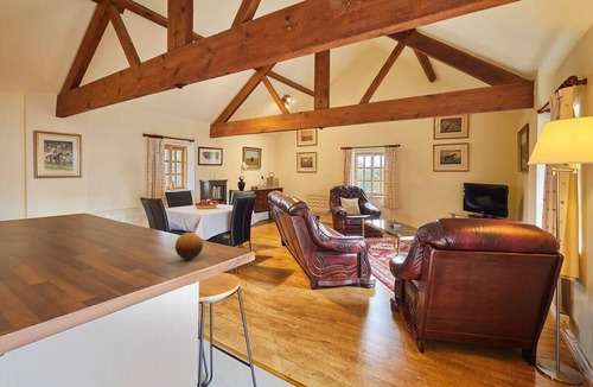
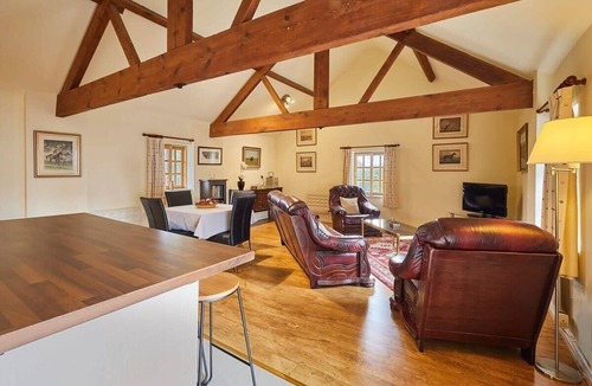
- fruit (189, 245)
